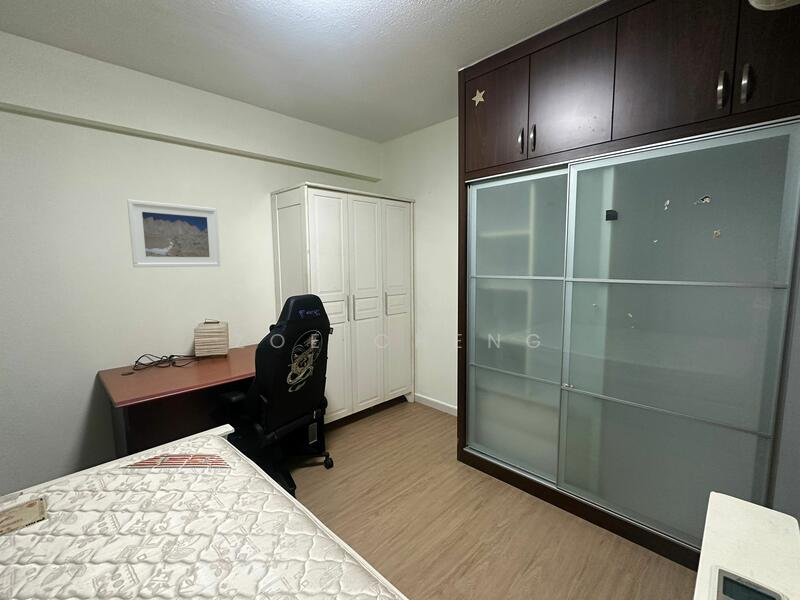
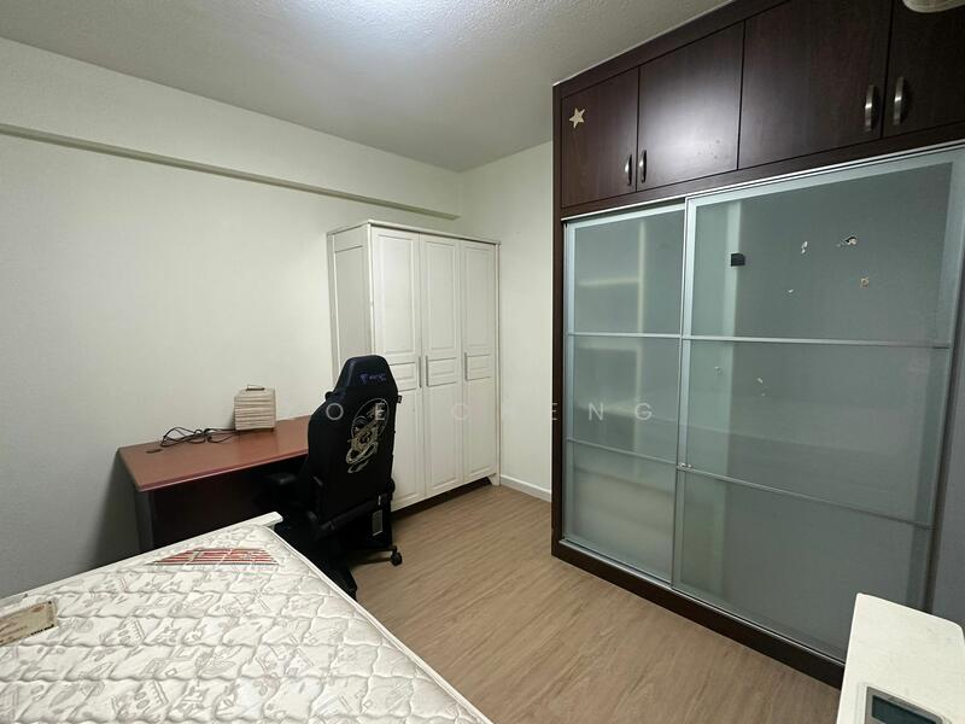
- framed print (177, 235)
